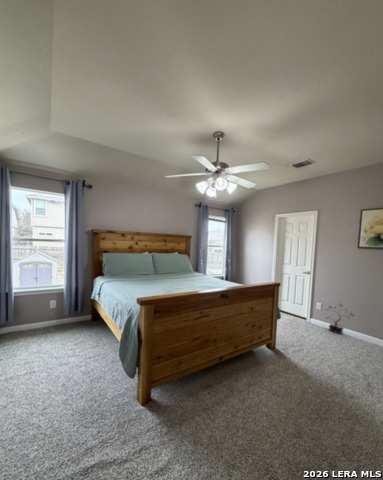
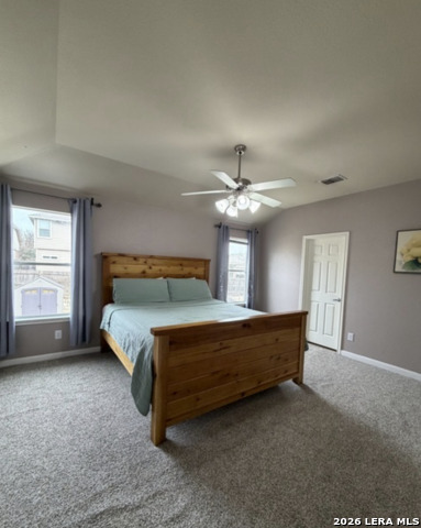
- potted plant (339, 319)
